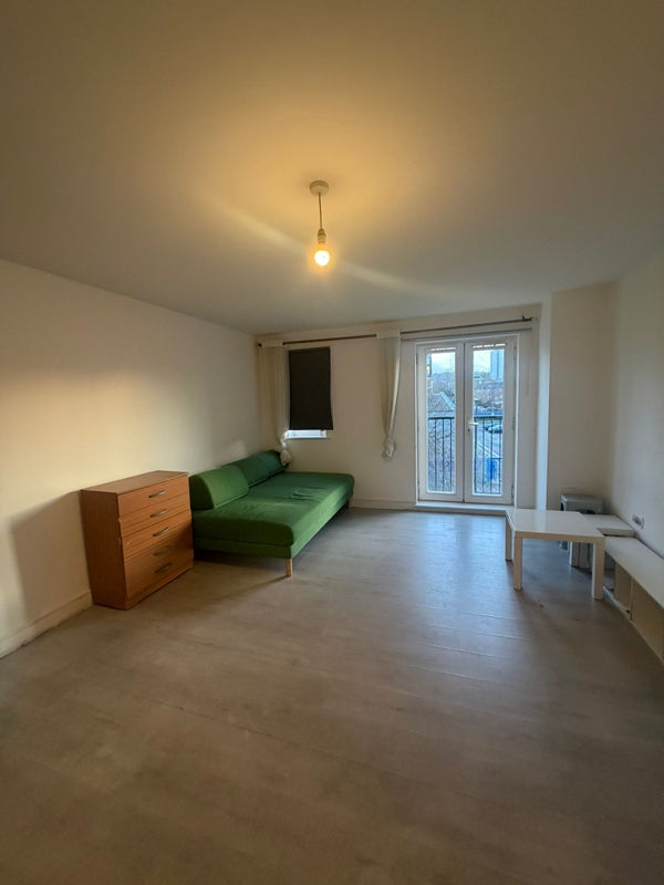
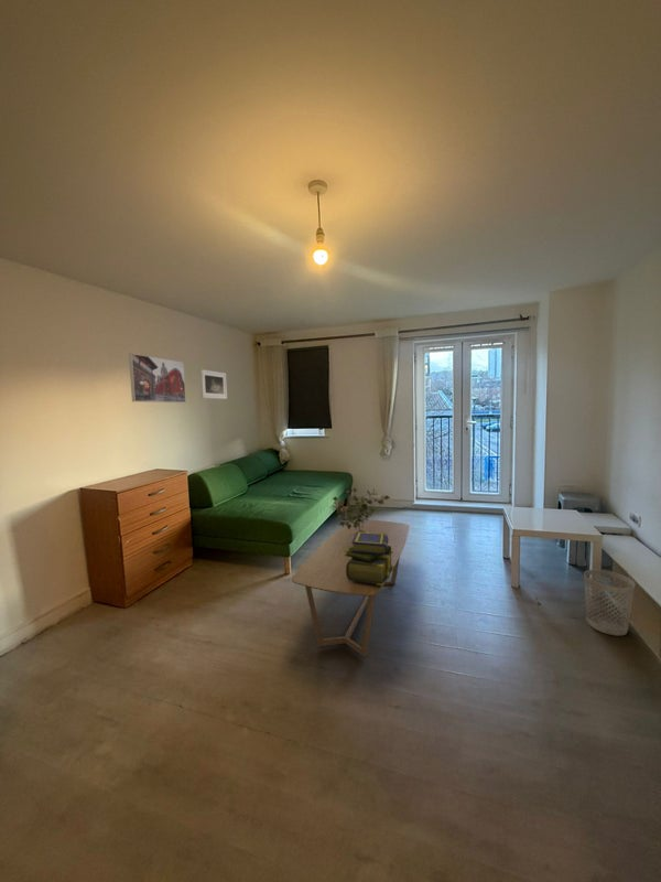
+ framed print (160, 380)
+ coffee table (361, 582)
+ stack of books (369, 553)
+ wastebasket (607, 602)
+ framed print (214, 385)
+ potted plant (359, 516)
